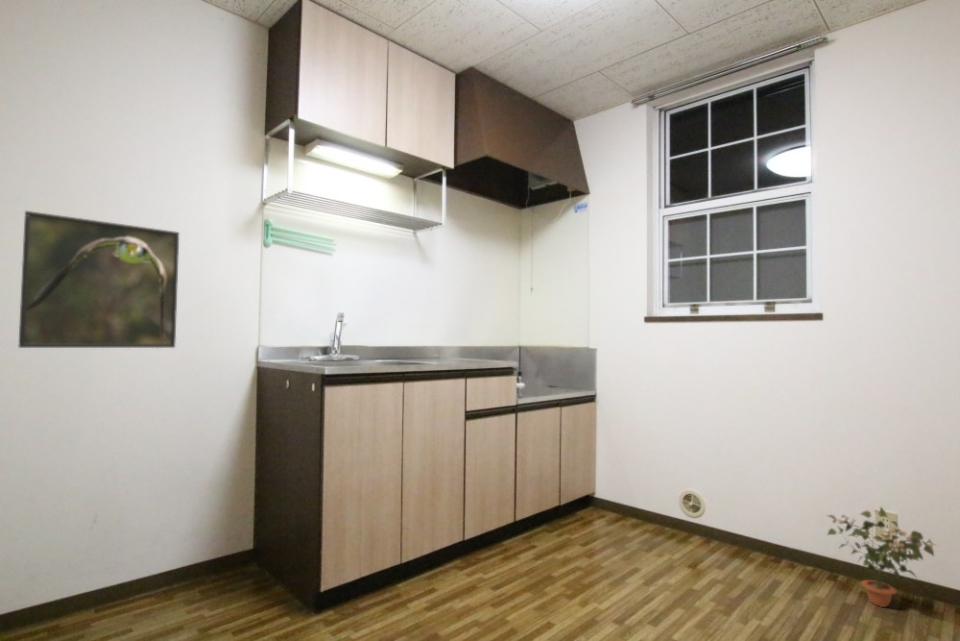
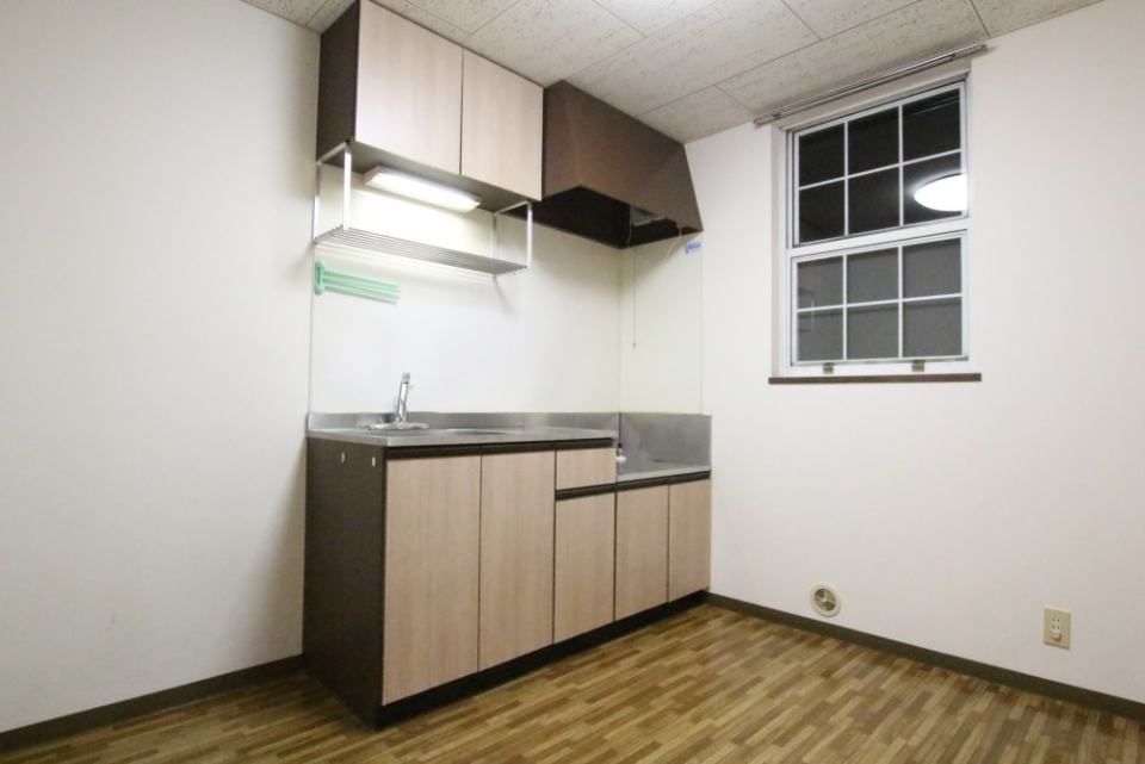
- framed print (106, 284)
- potted plant (878, 557)
